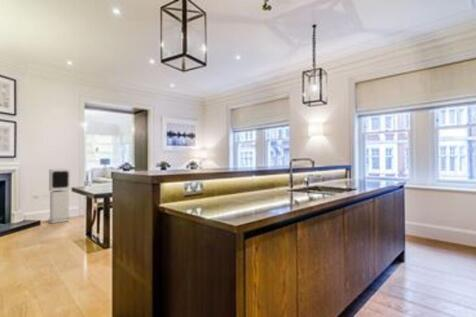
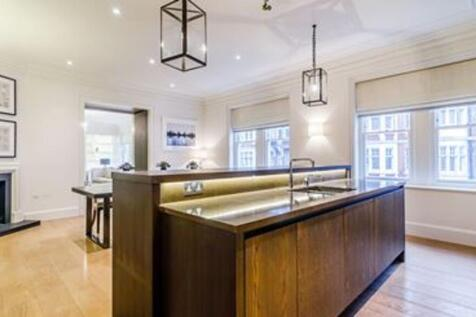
- air purifier (58, 194)
